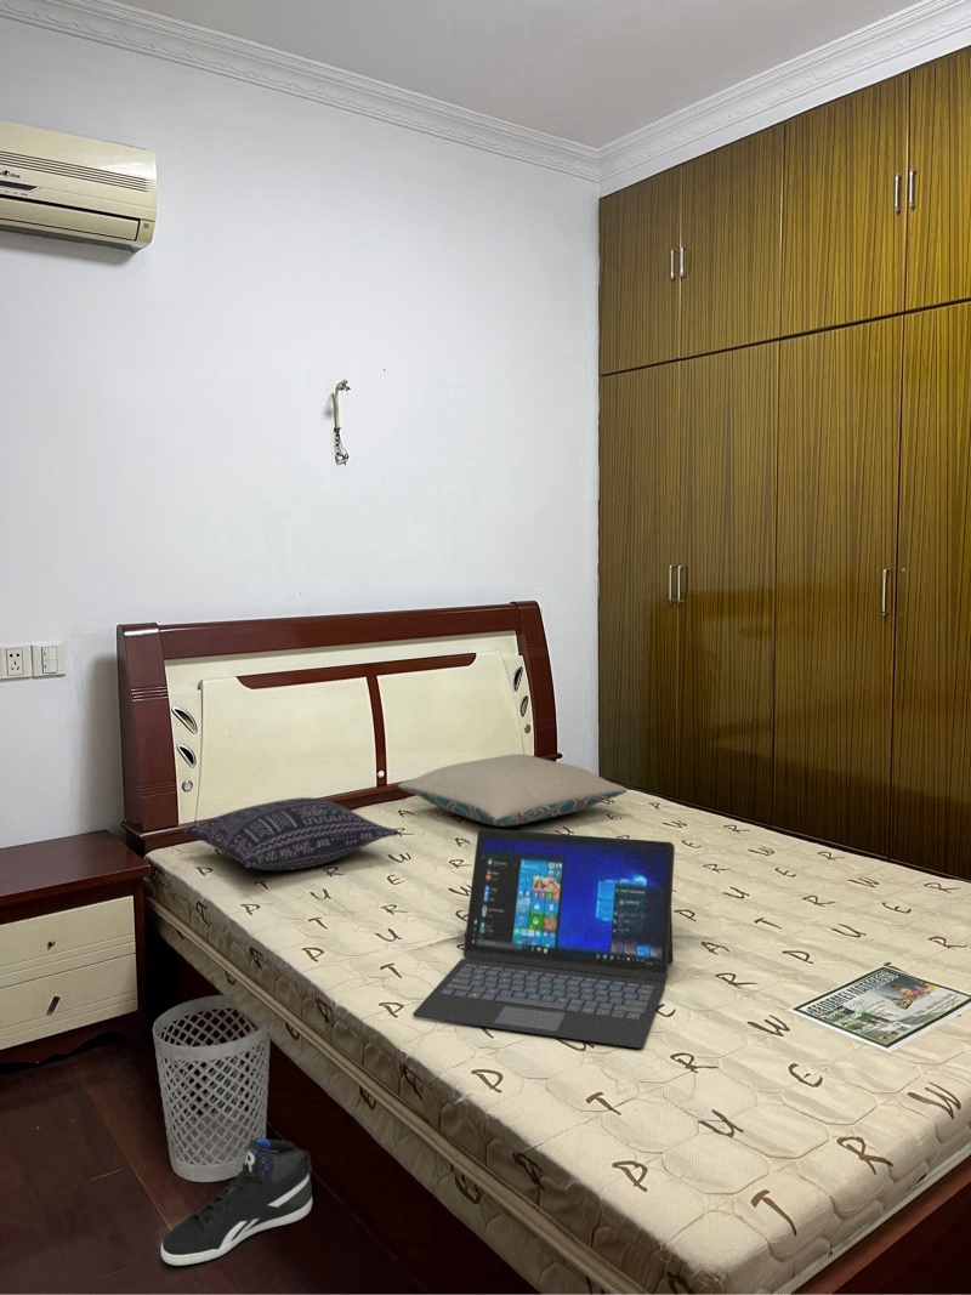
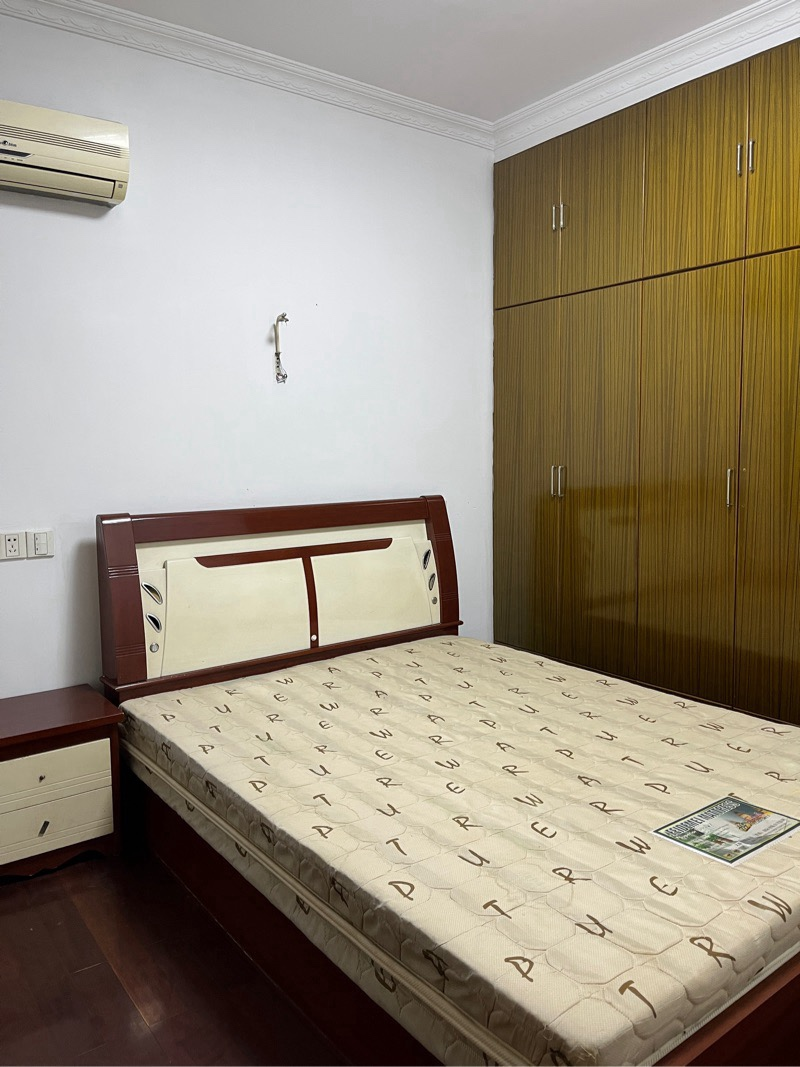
- pillow (511, 788)
- laptop (550, 924)
- wastebasket (215, 1087)
- pillow (288, 831)
- sneaker (235, 1189)
